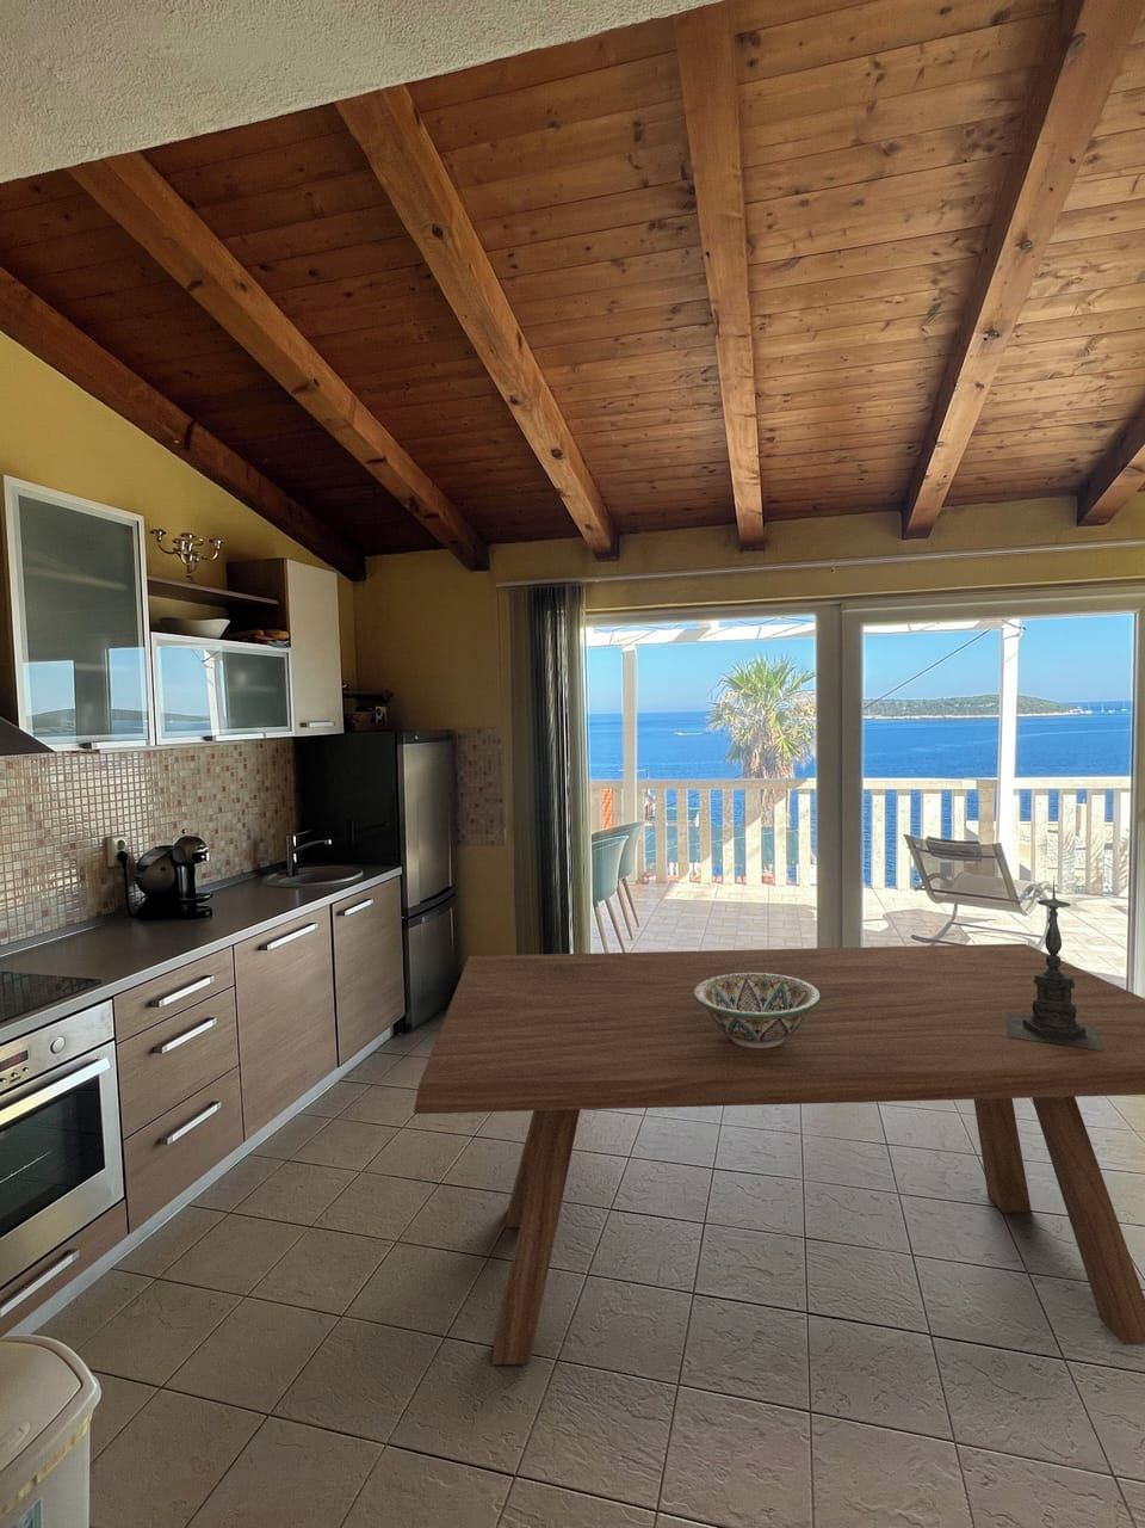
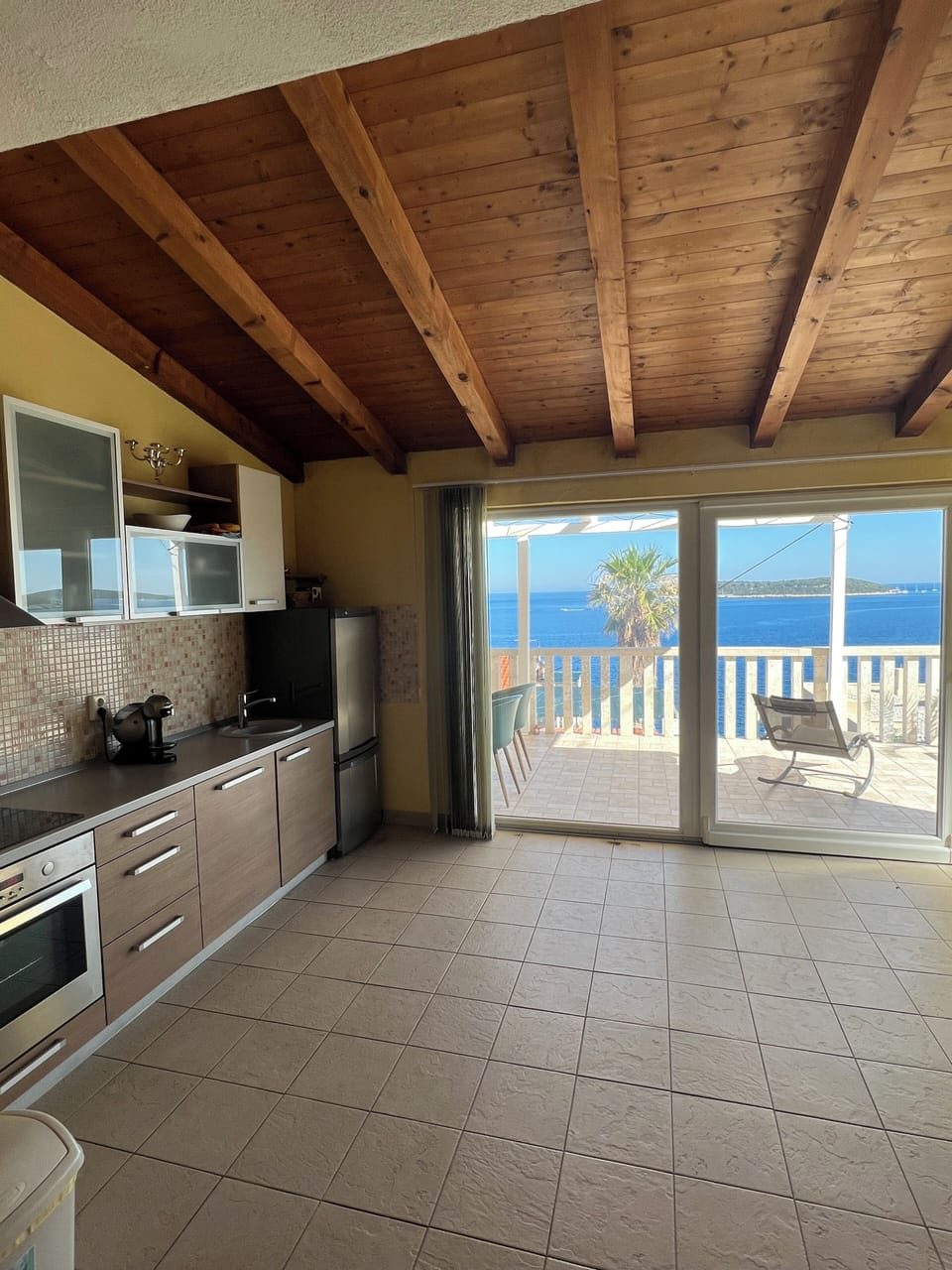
- decorative bowl (755, 1013)
- candle holder (1052, 955)
- dining table (790, 1103)
